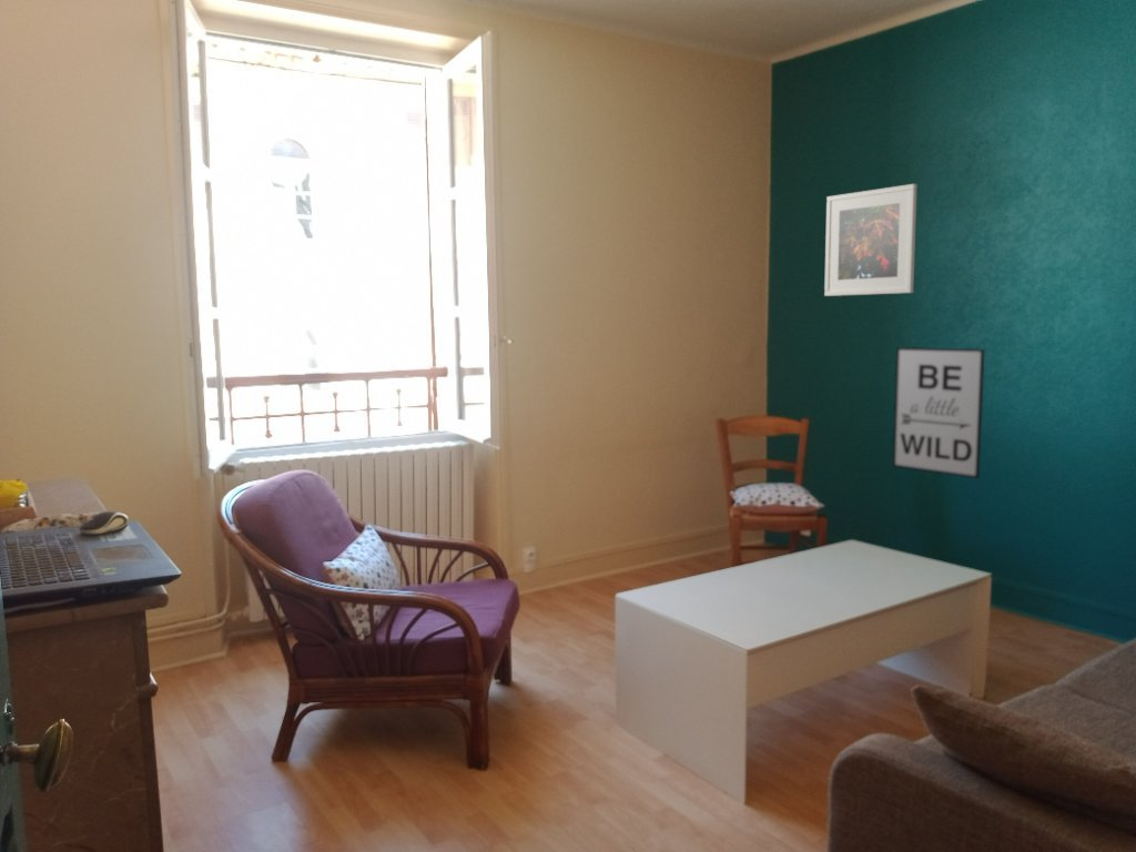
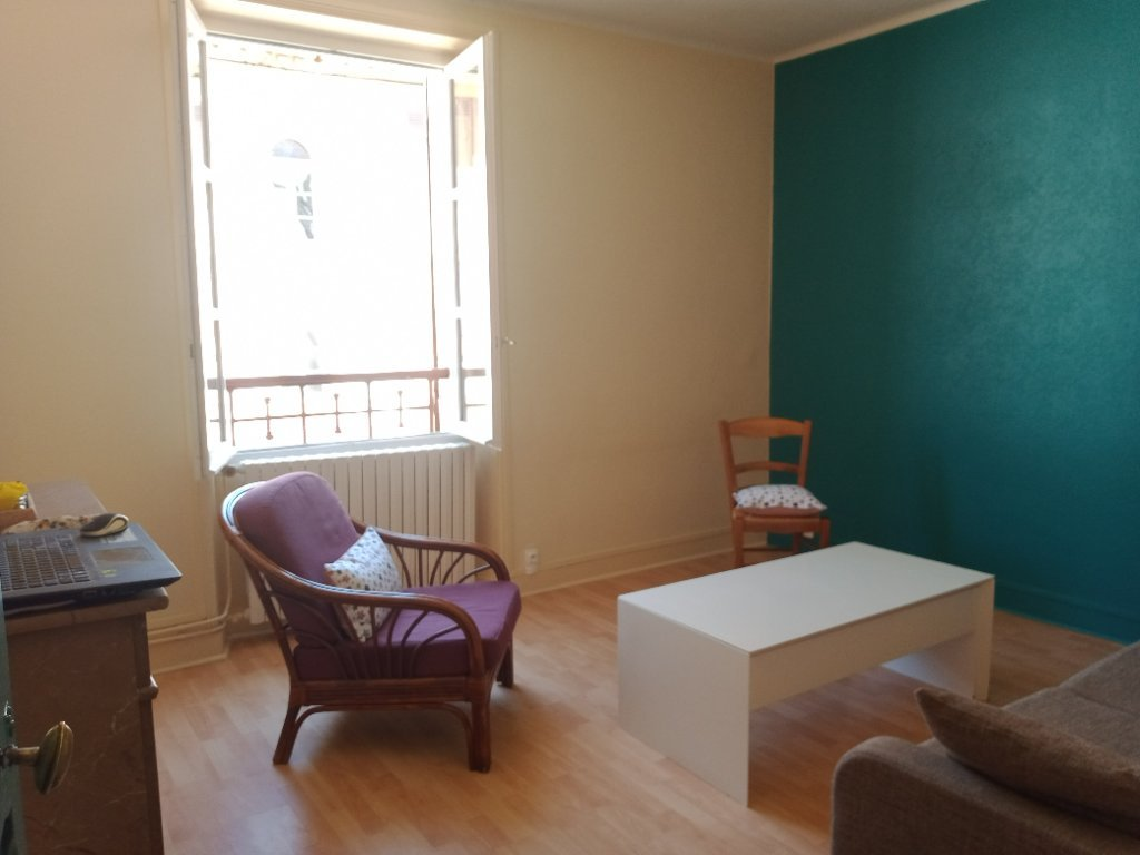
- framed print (868, 242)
- wall art (936, 410)
